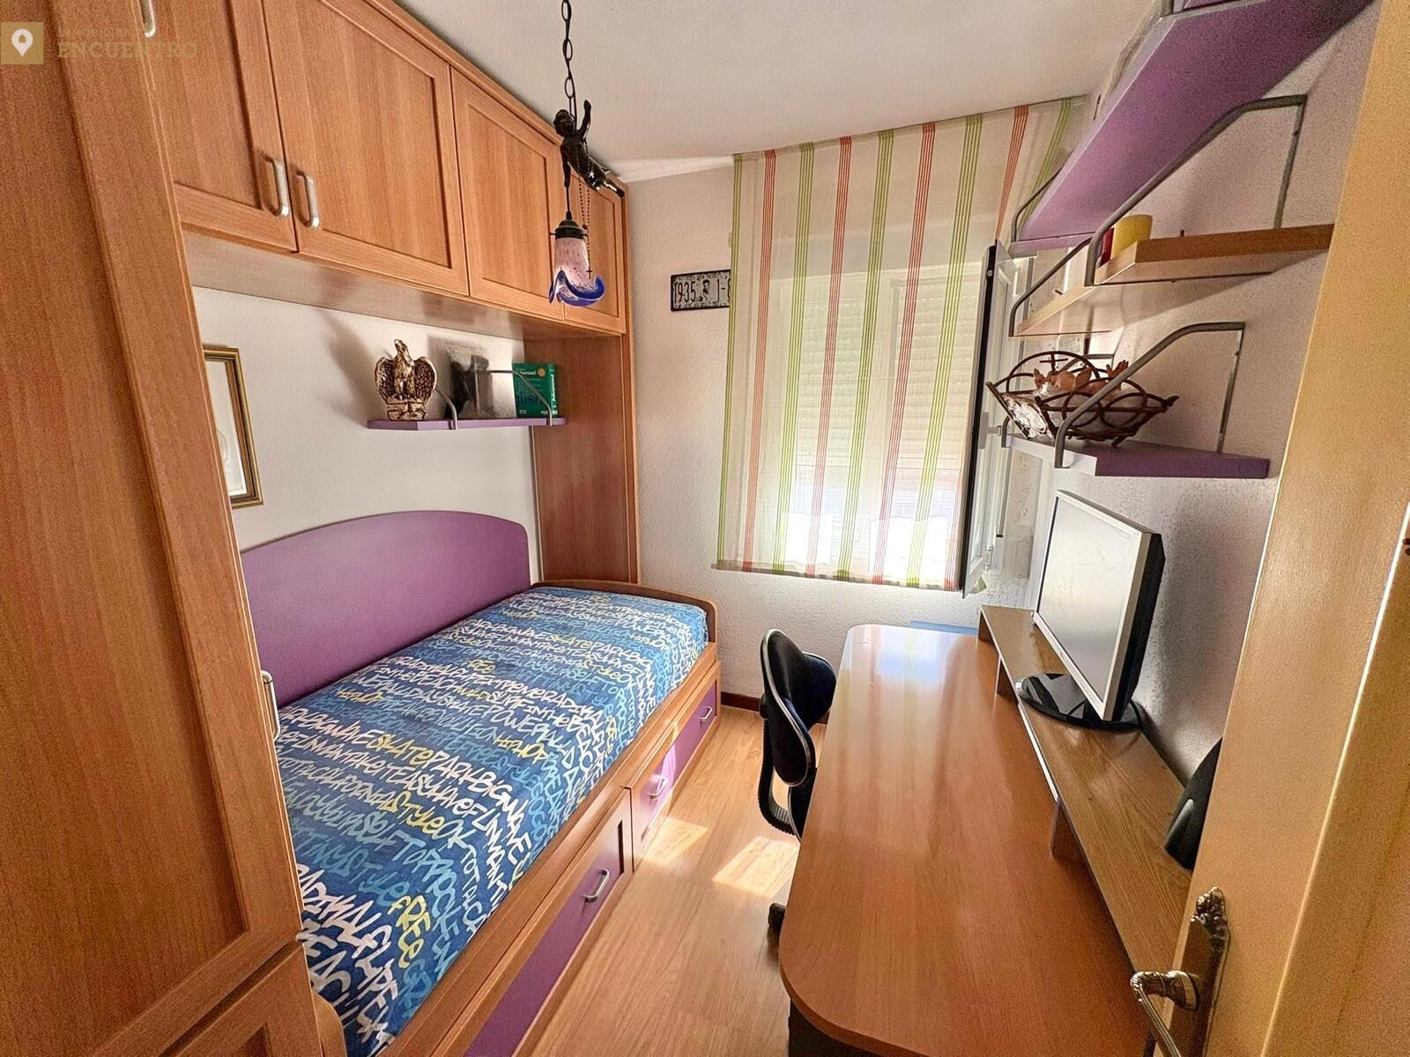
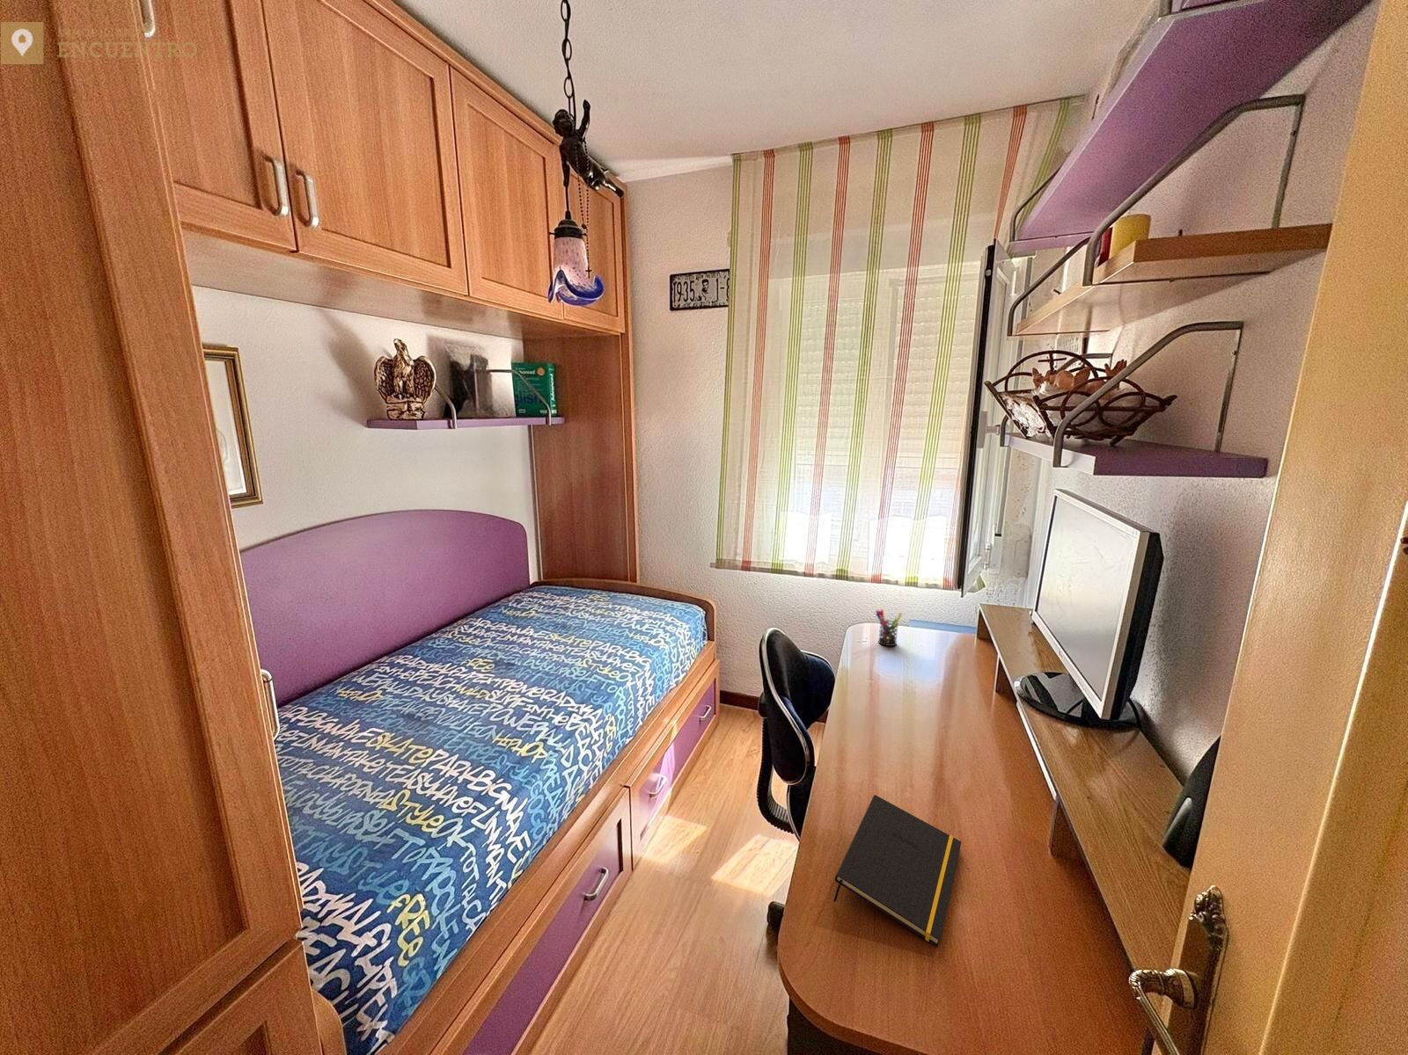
+ notepad (901, 860)
+ pen holder (889, 626)
